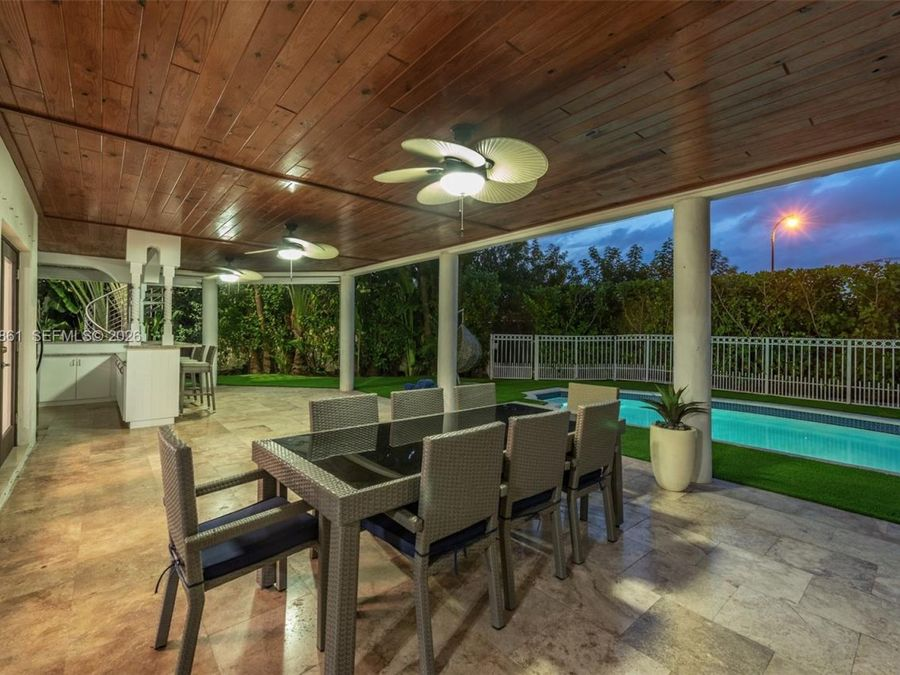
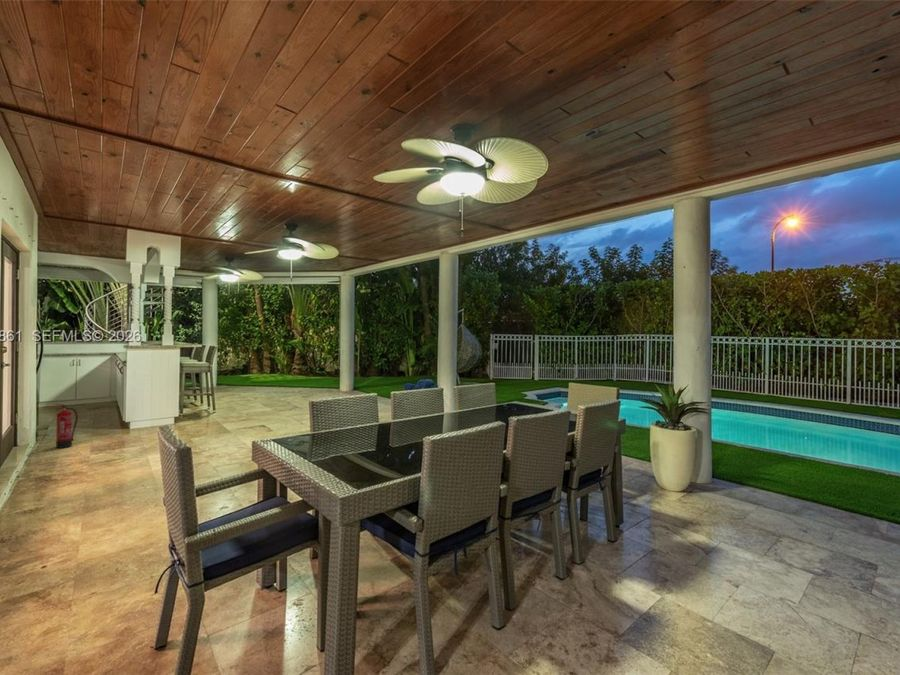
+ fire extinguisher (66, 424)
